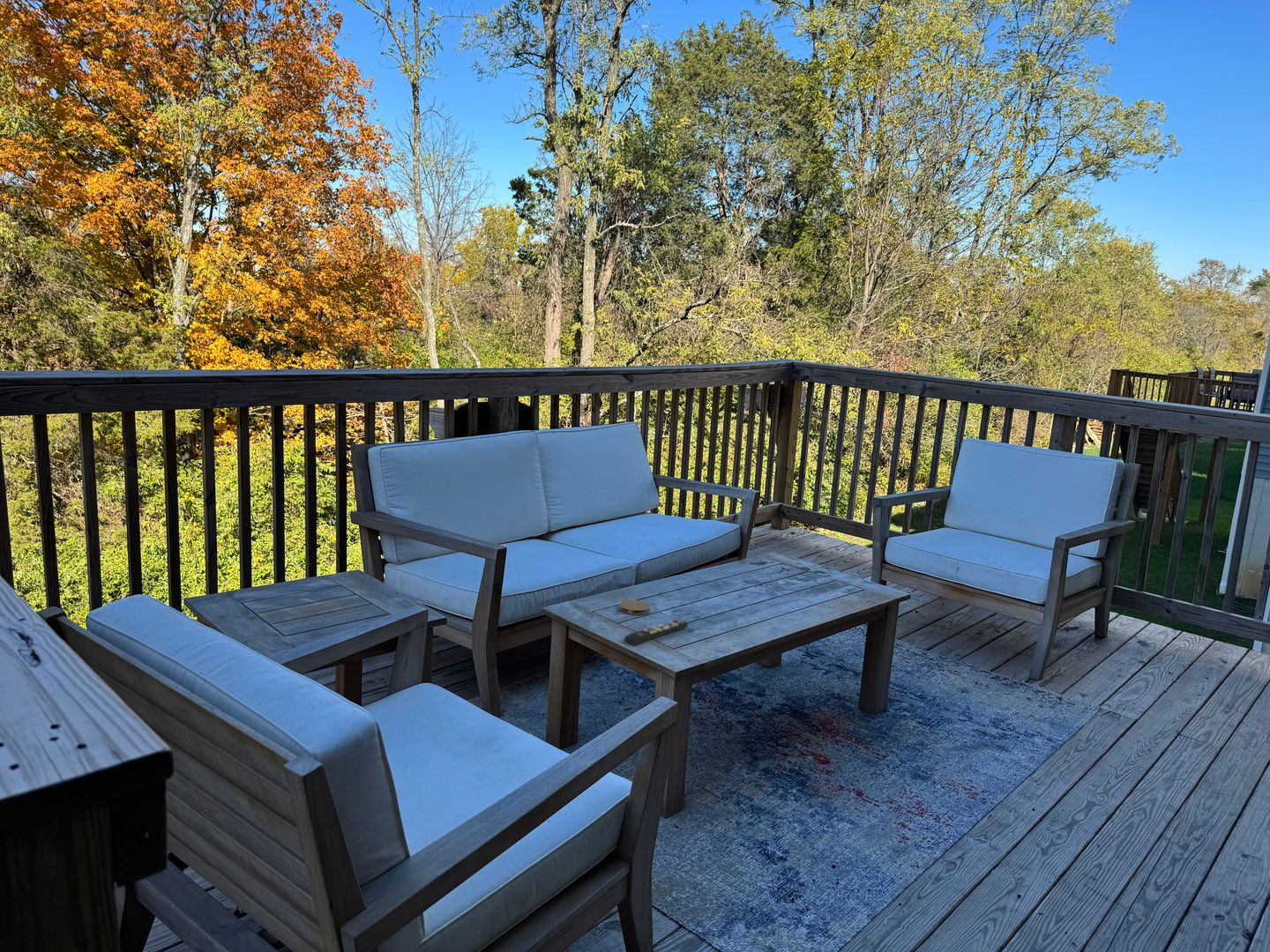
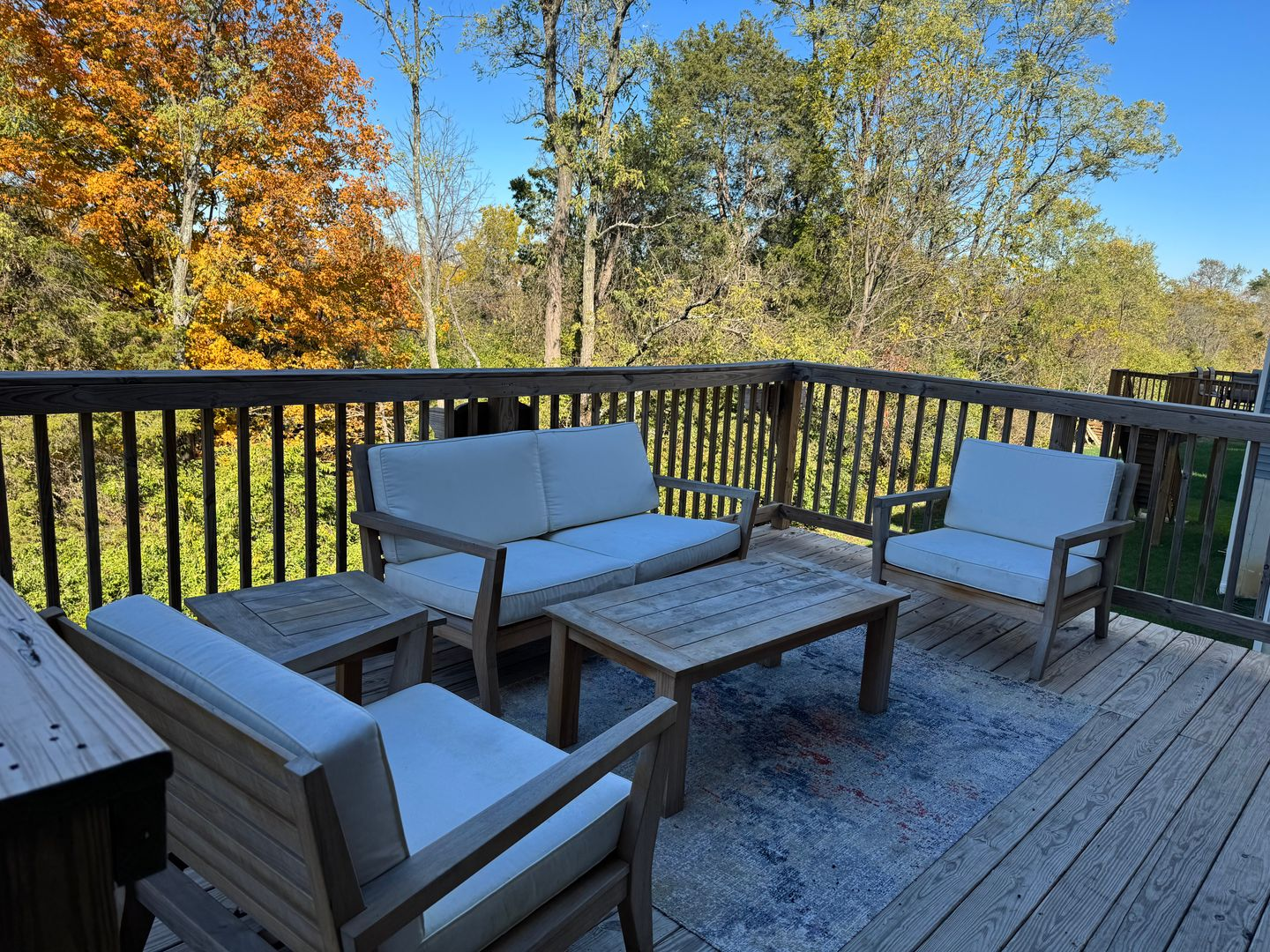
- coaster (634, 606)
- remote control (656, 631)
